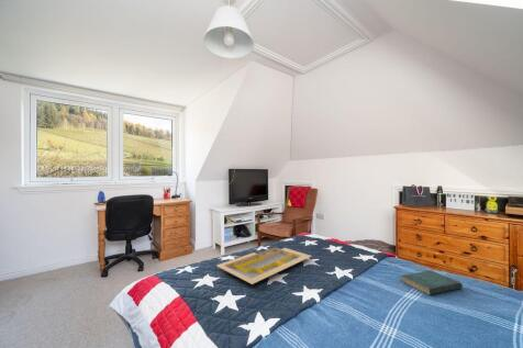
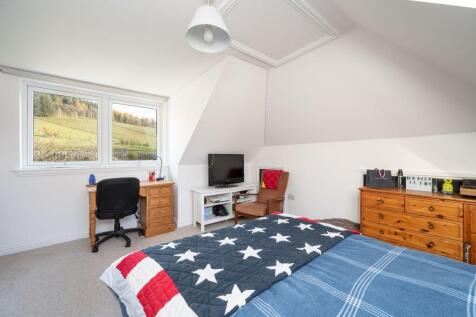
- serving tray (266, 262)
- book (430, 281)
